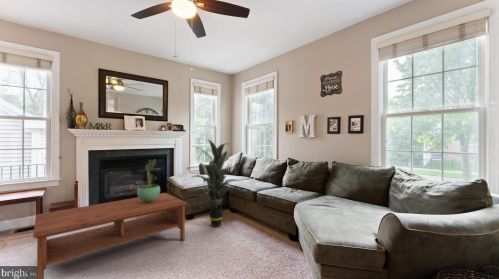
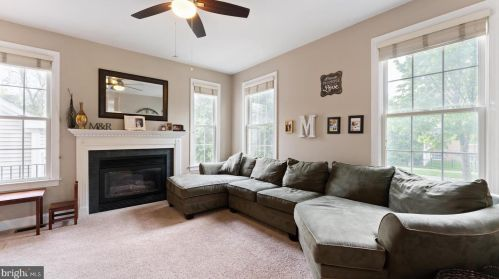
- potted plant (148, 180)
- coffee table (118, 228)
- indoor plant (212, 181)
